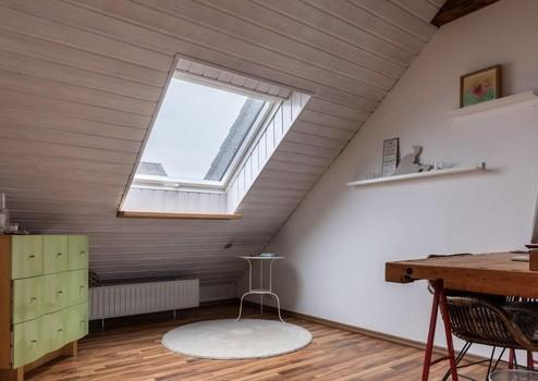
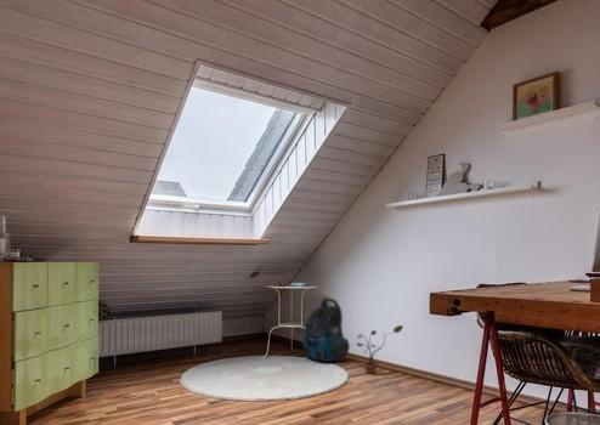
+ vacuum cleaner (323, 328)
+ potted plant (375, 350)
